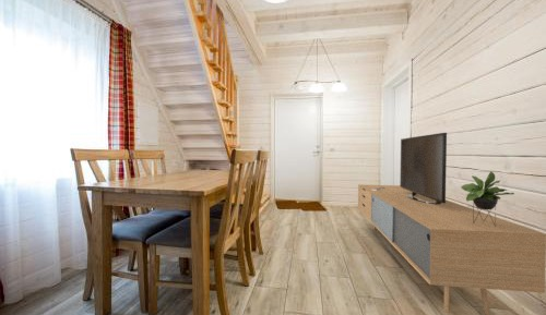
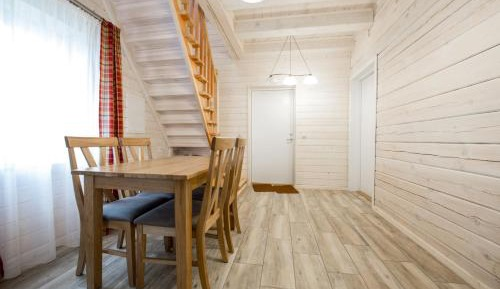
- media console (413, 196)
